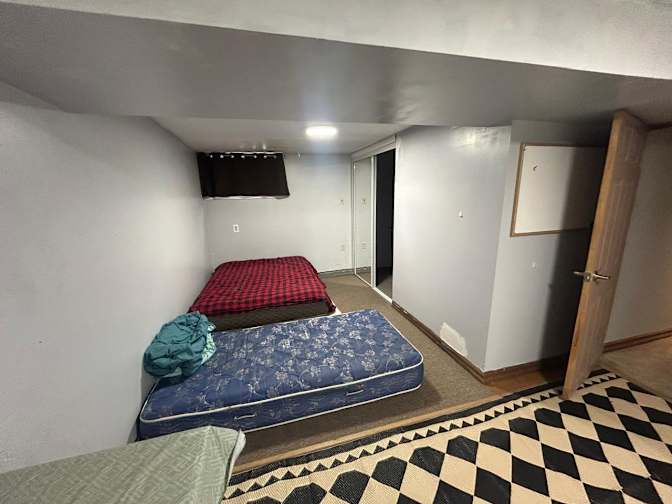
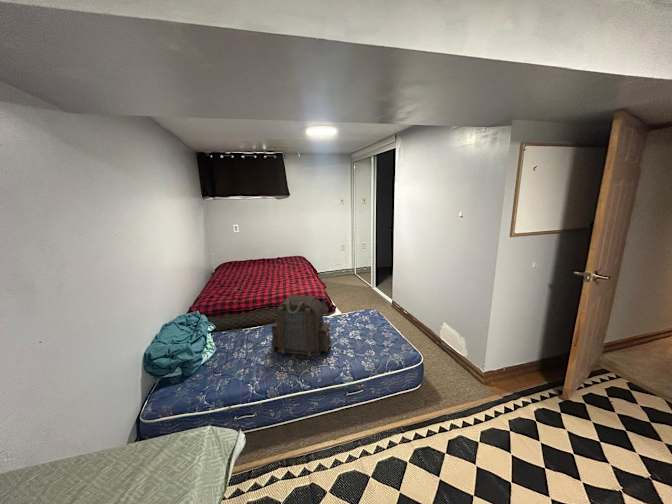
+ backpack (300, 322)
